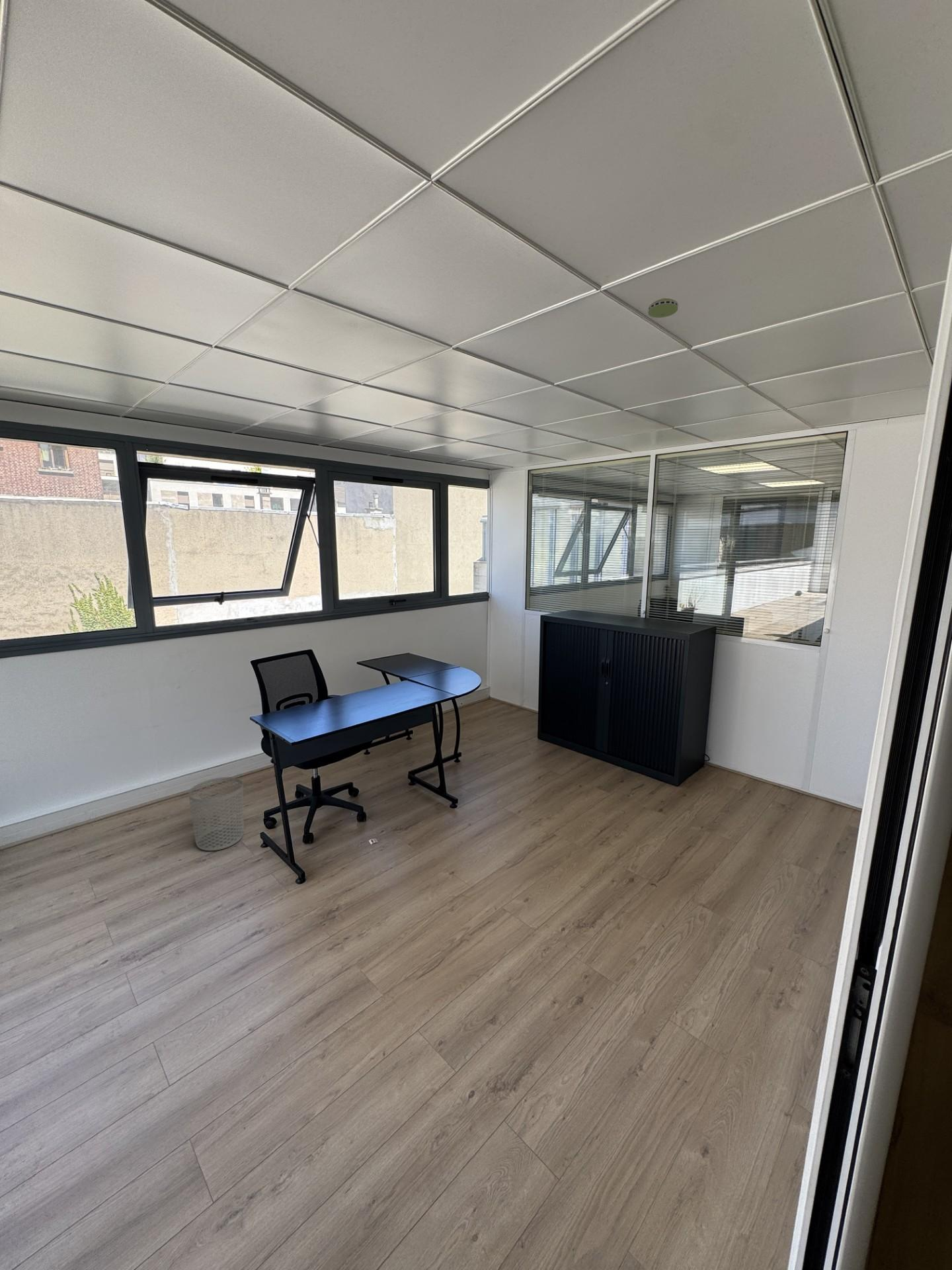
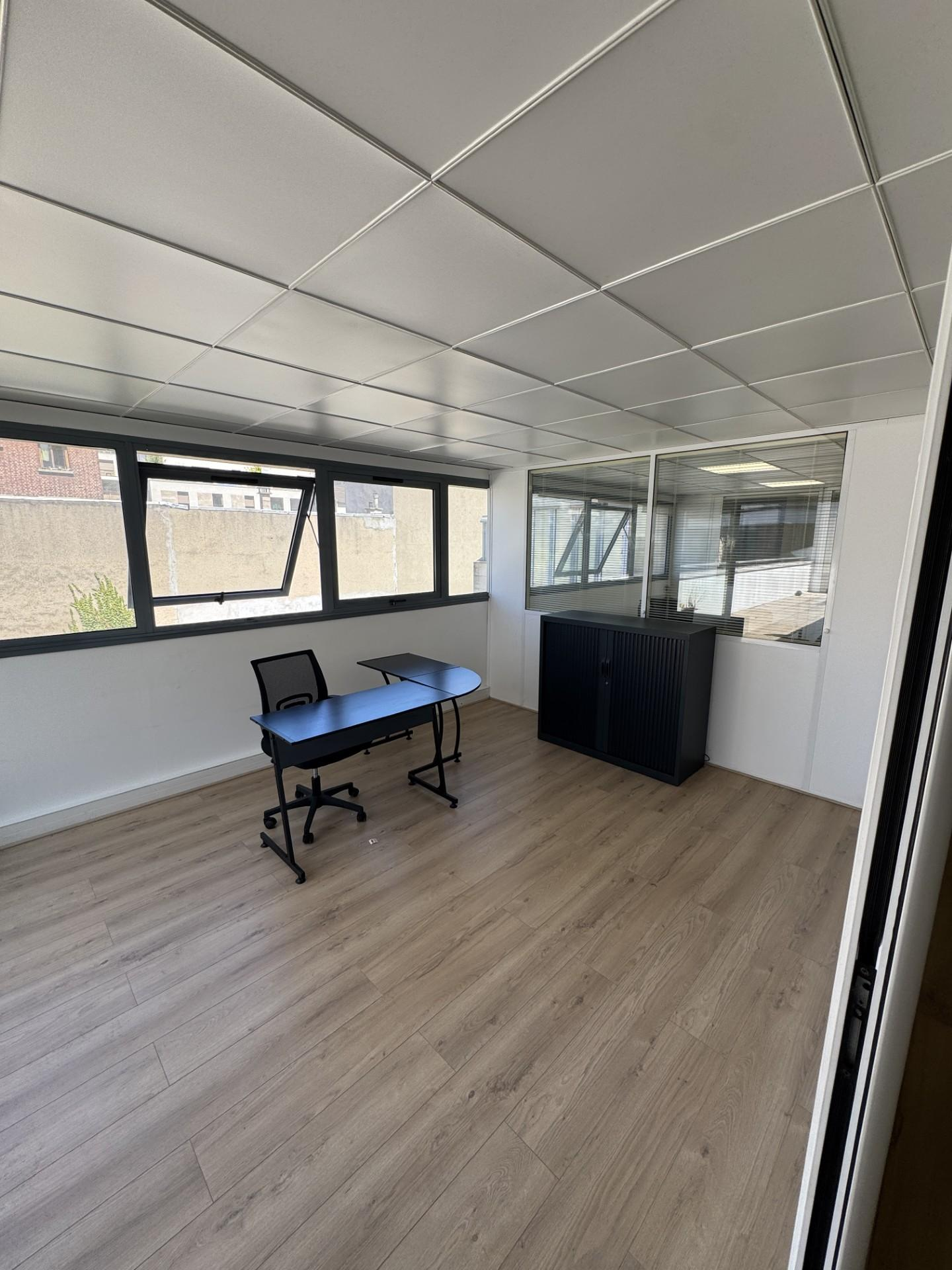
- smoke detector (662, 308)
- waste bin (218, 812)
